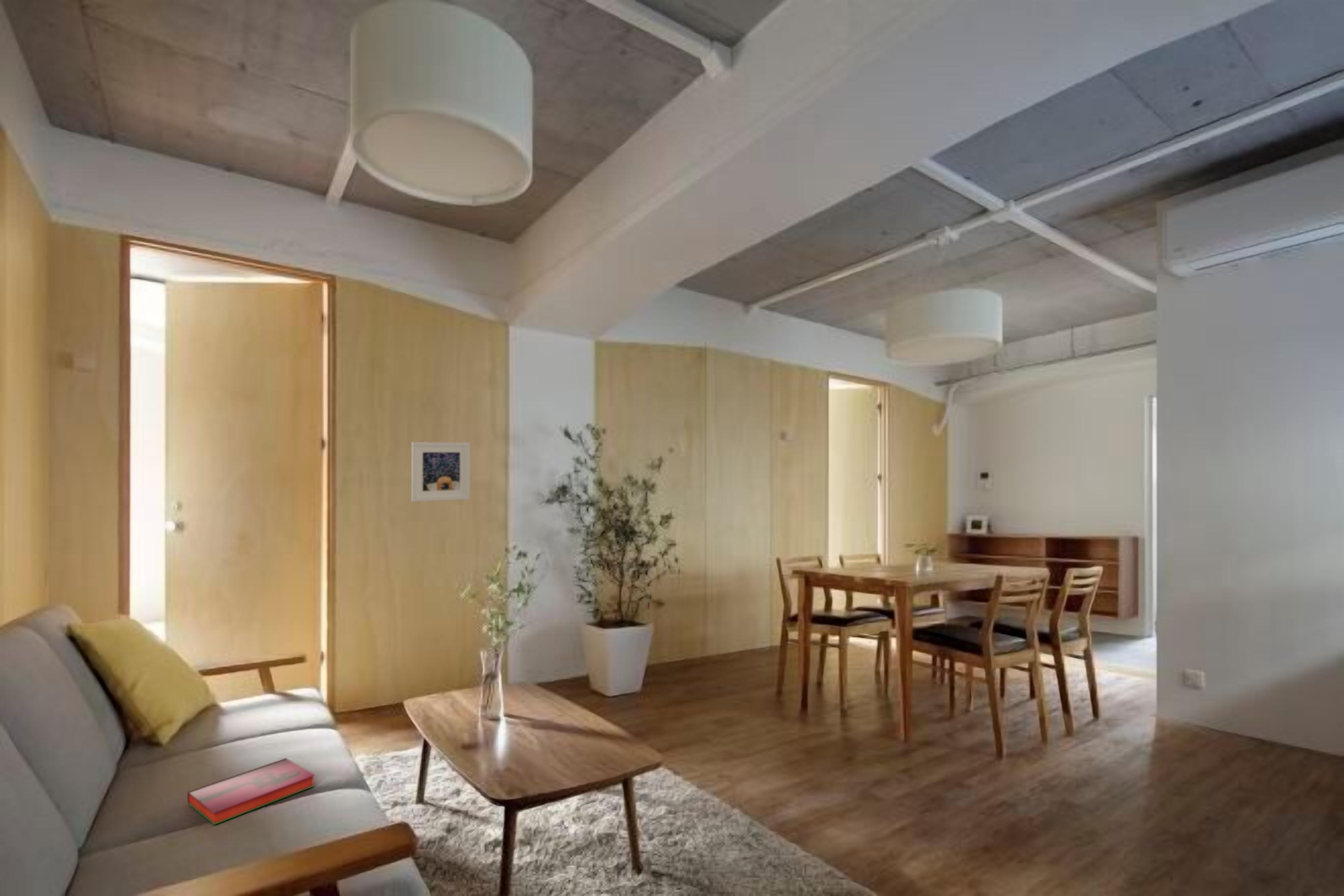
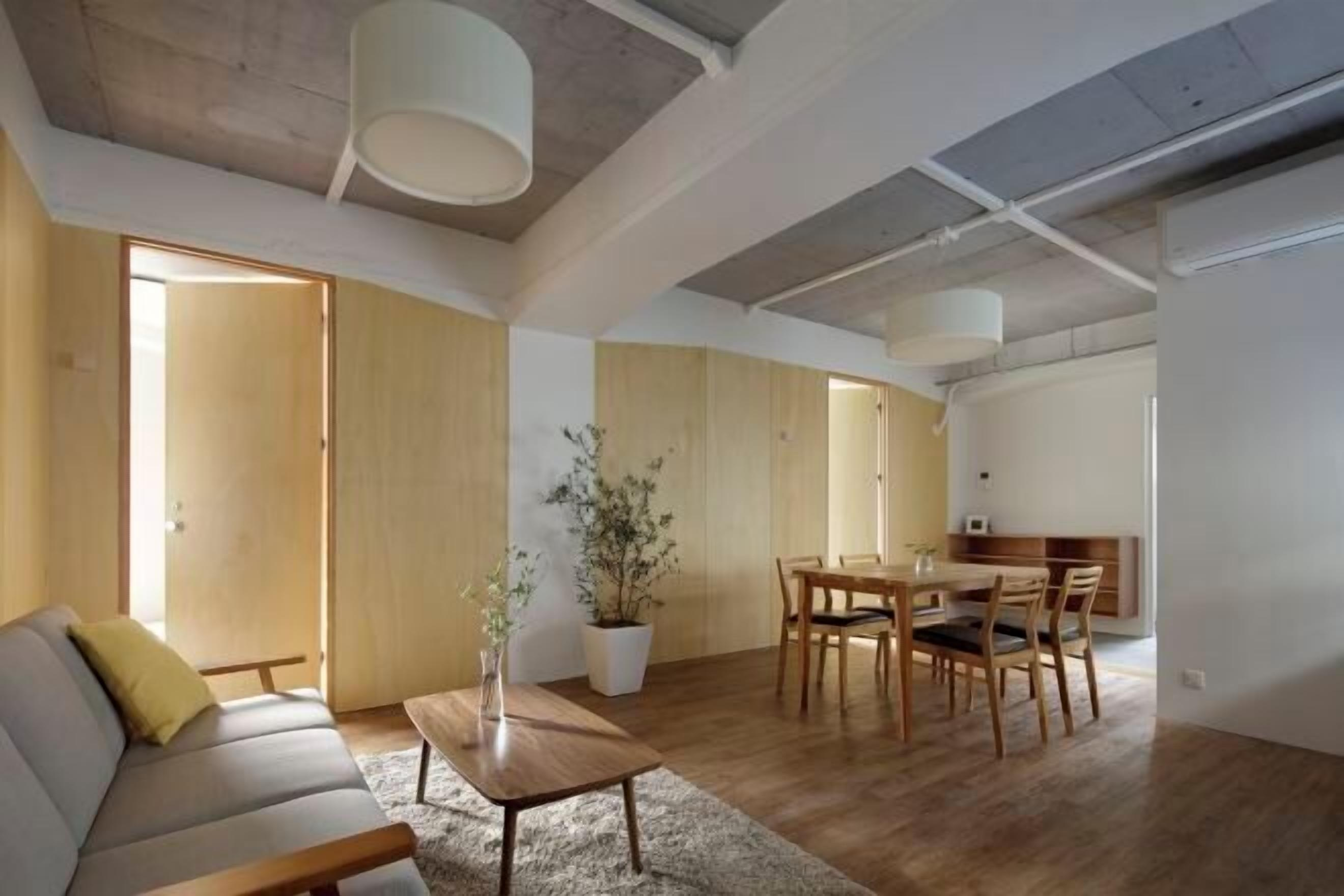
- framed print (441, 471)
- hardback book (253, 789)
